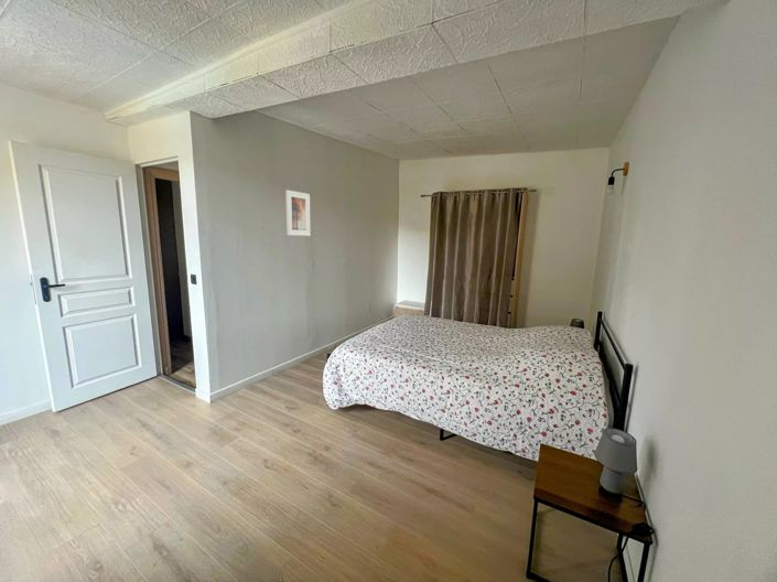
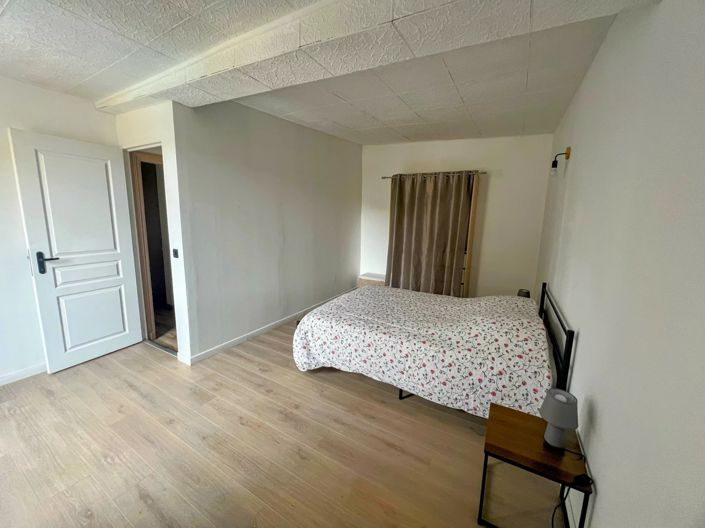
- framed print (298, 214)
